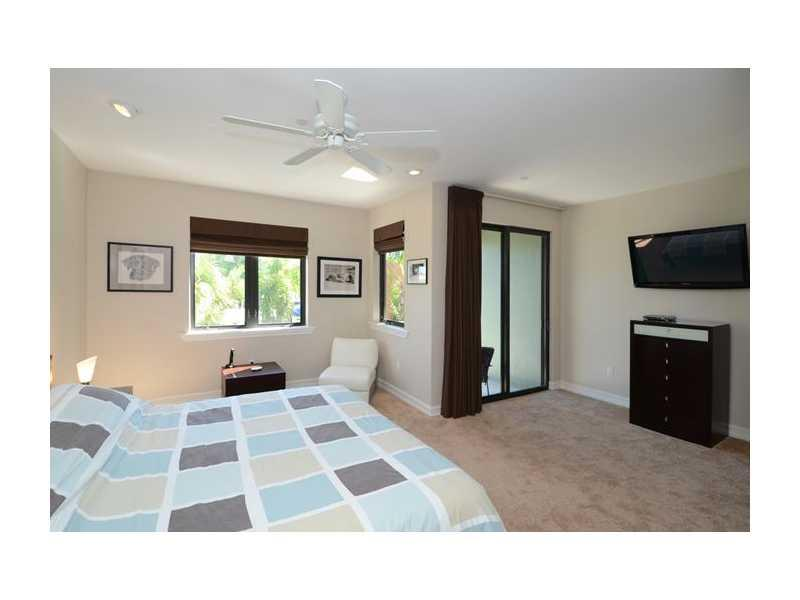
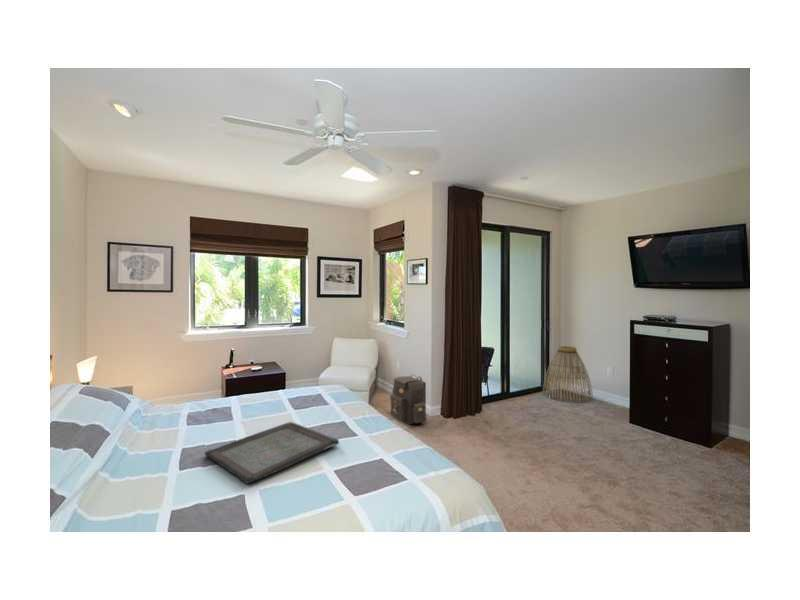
+ basket (567, 371)
+ backpack (408, 397)
+ serving tray (273, 446)
